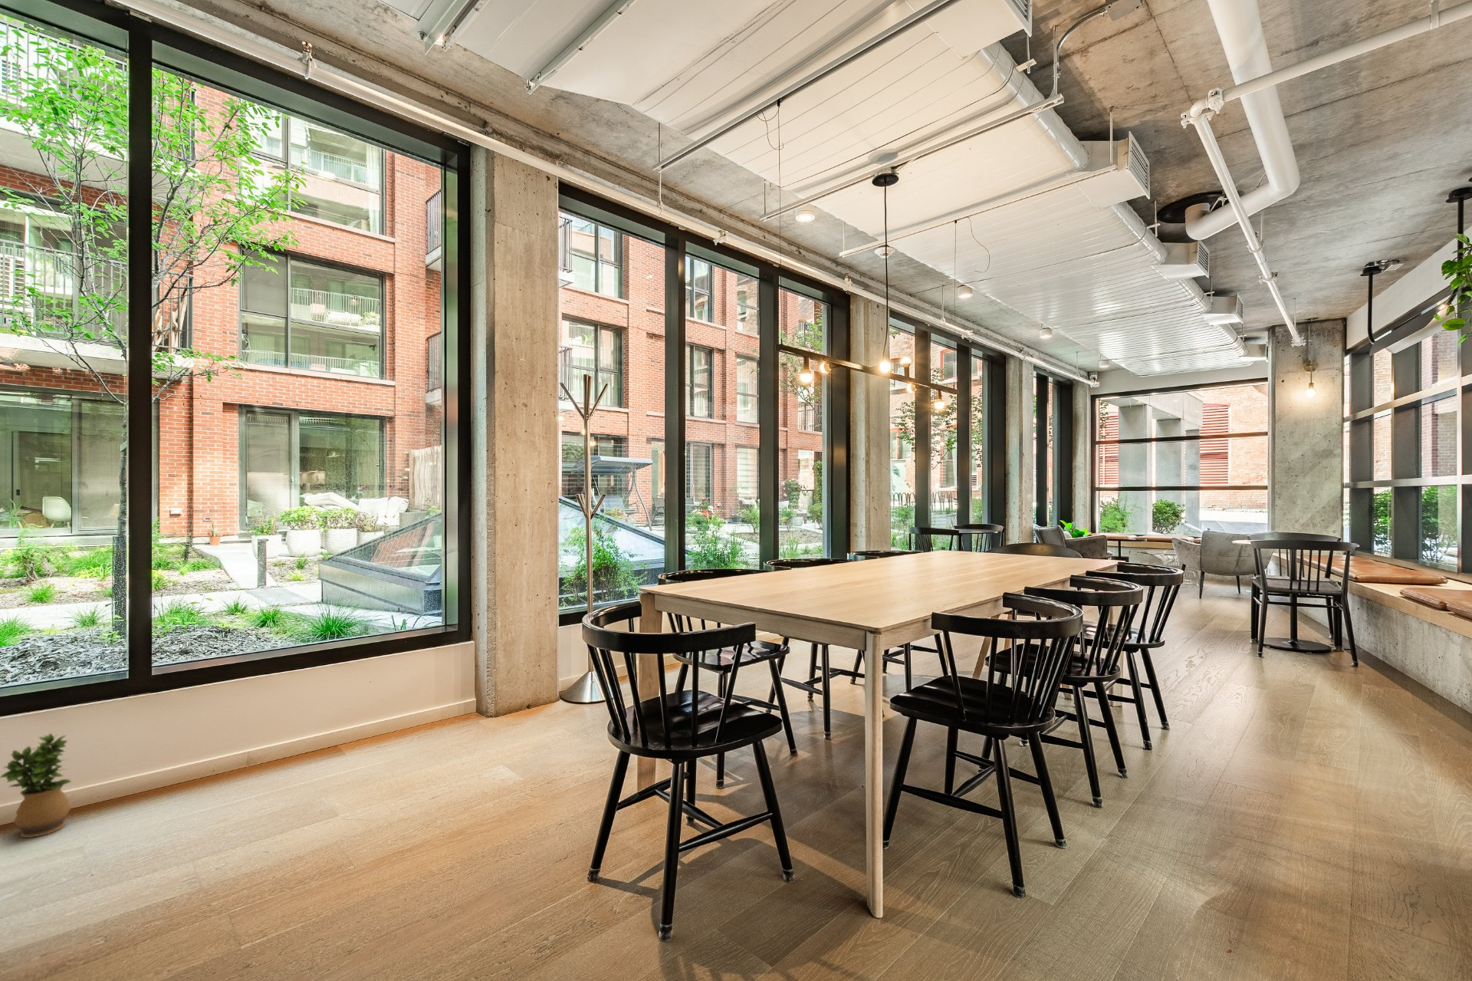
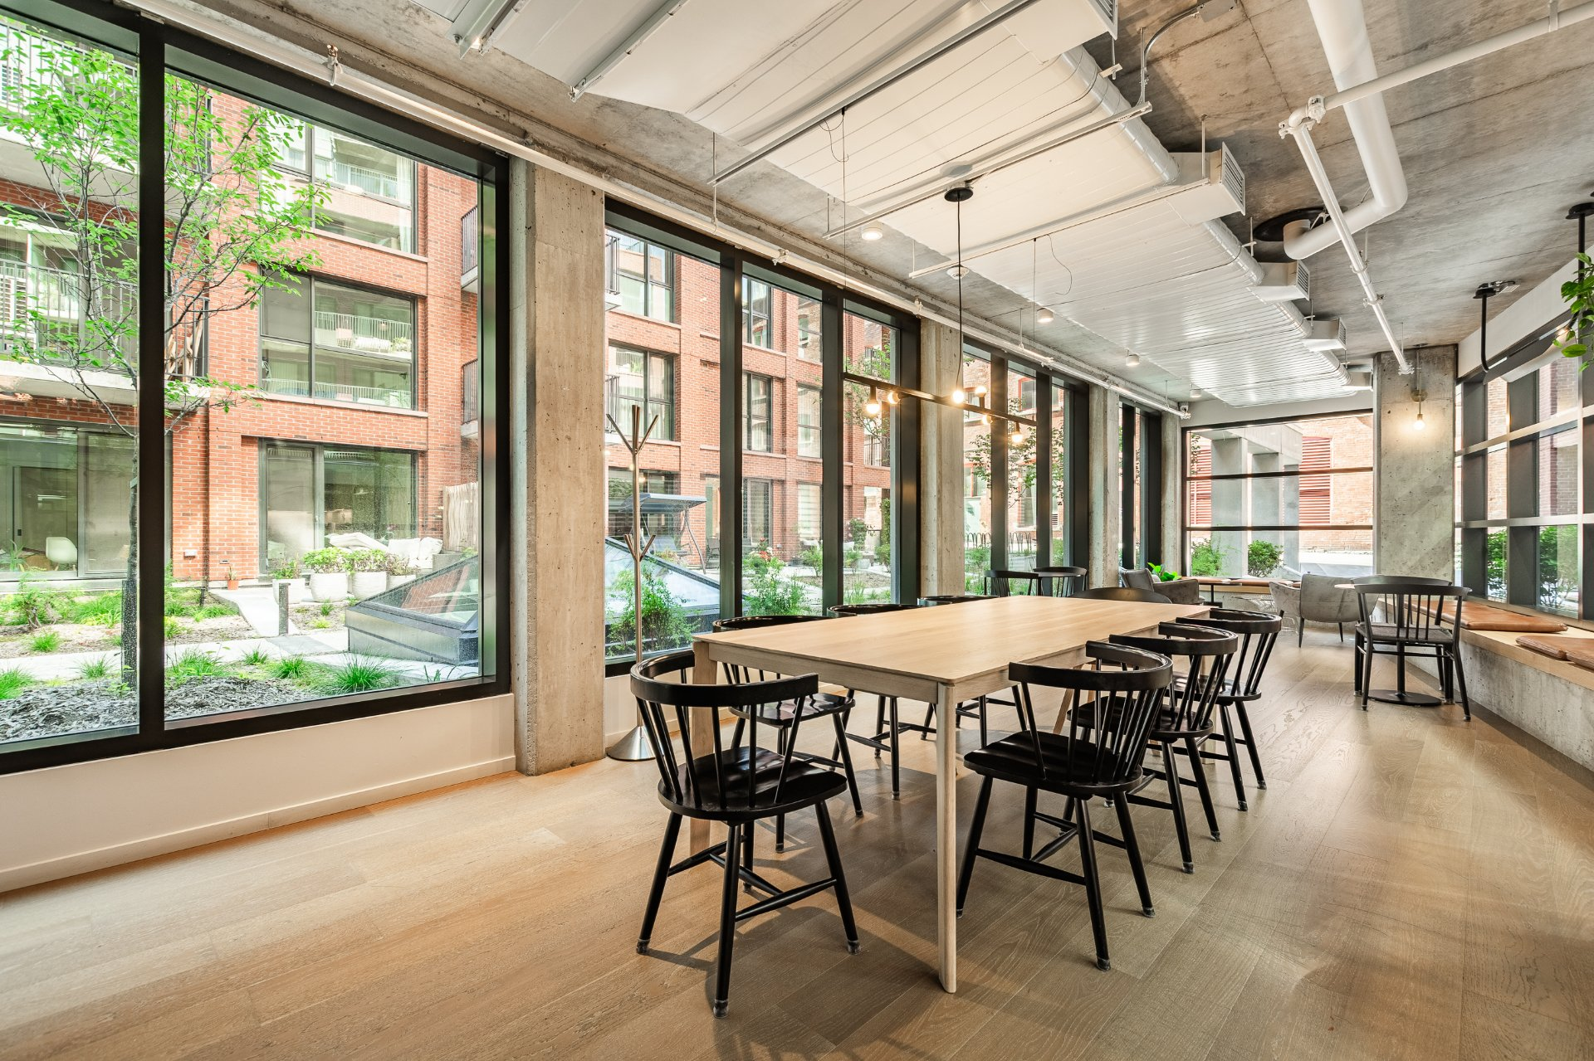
- potted plant (36, 783)
